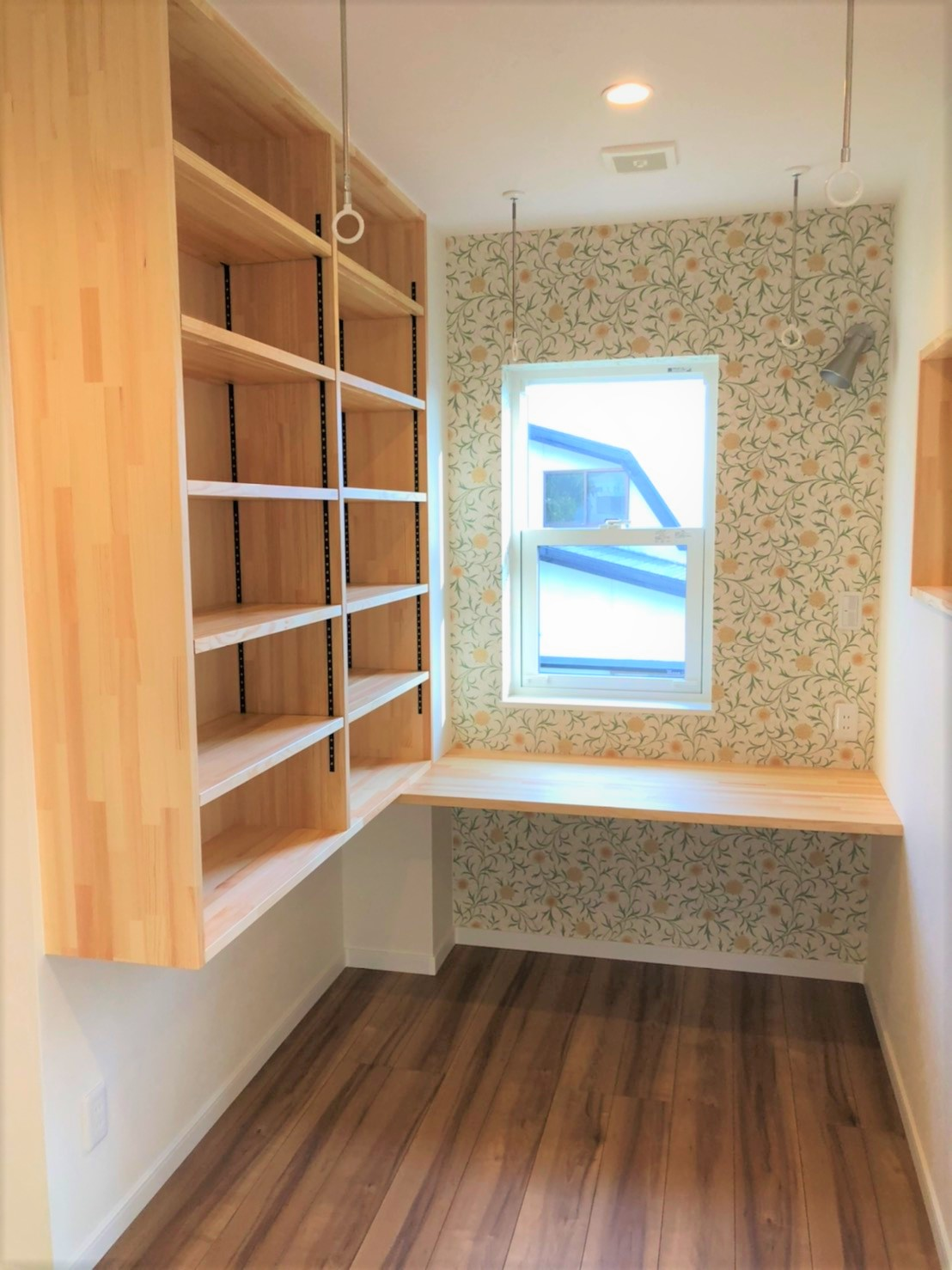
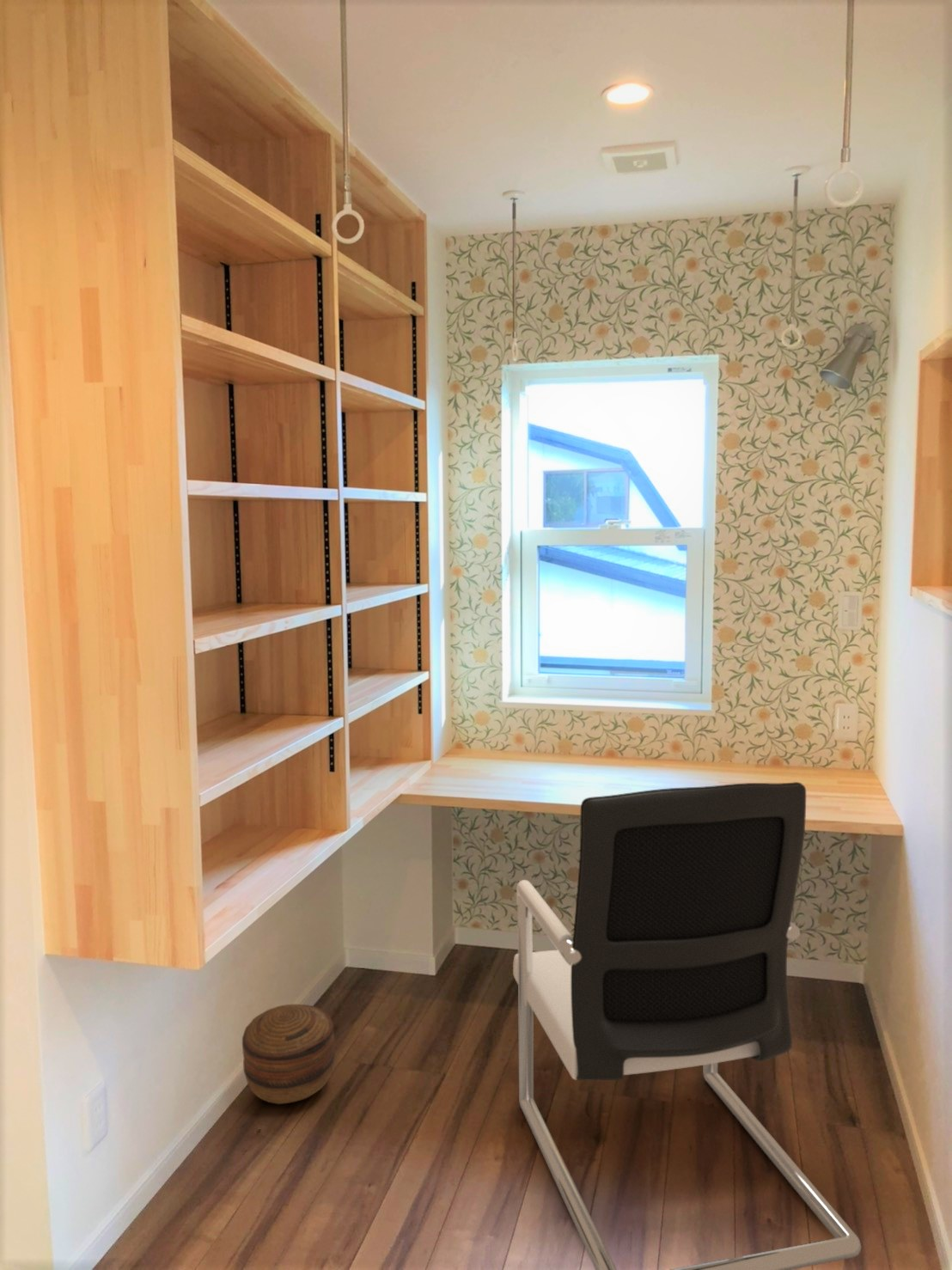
+ basket (289, 1051)
+ office chair (662, 964)
